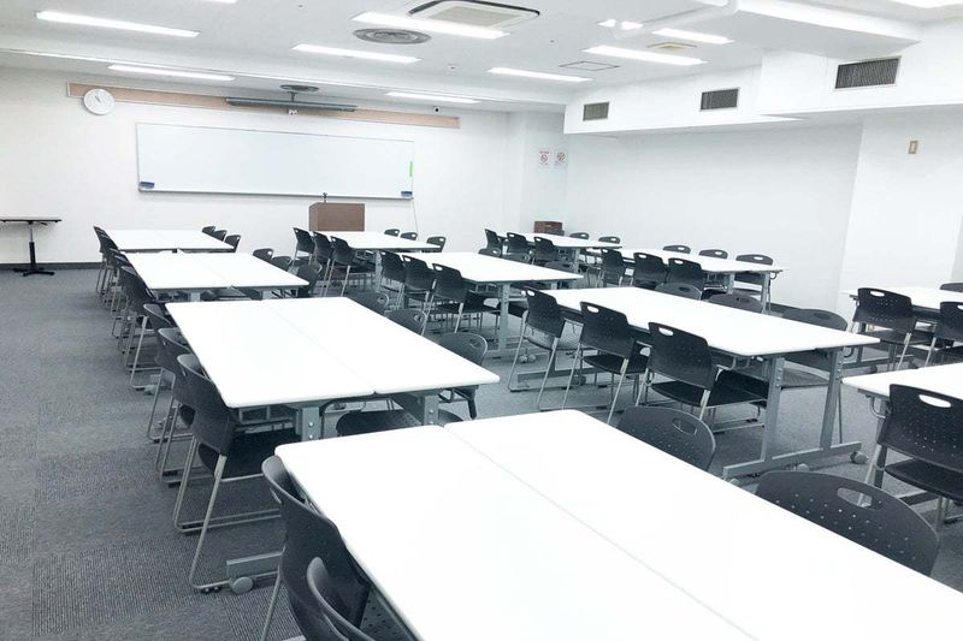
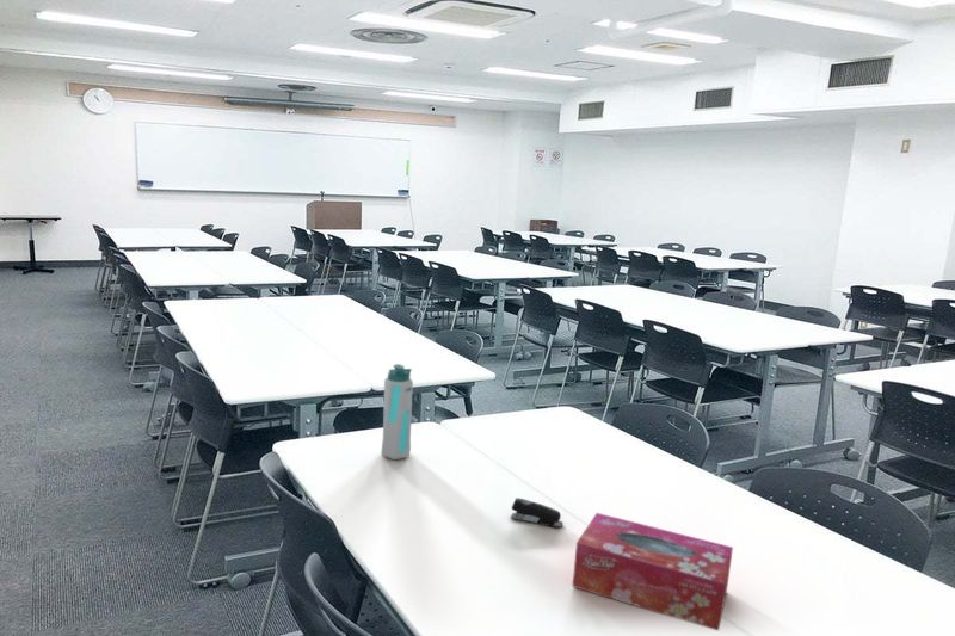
+ stapler (537, 511)
+ tissue box (652, 567)
+ water bottle (398, 410)
